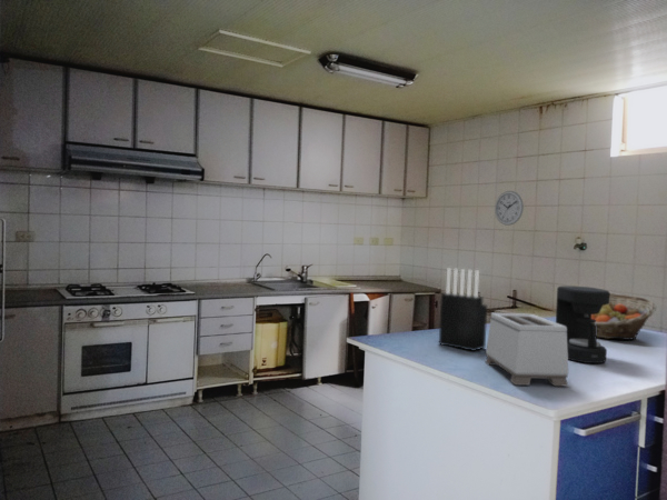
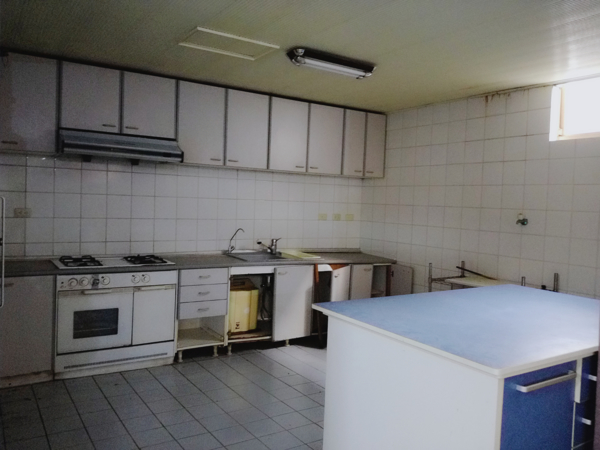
- toaster (522, 346)
- knife block (465, 307)
- fruit basket (604, 314)
- wall clock (508, 208)
- coffee maker (583, 322)
